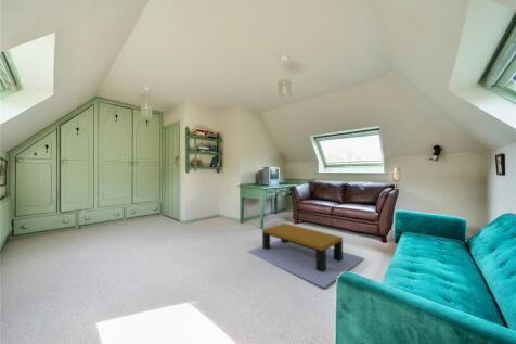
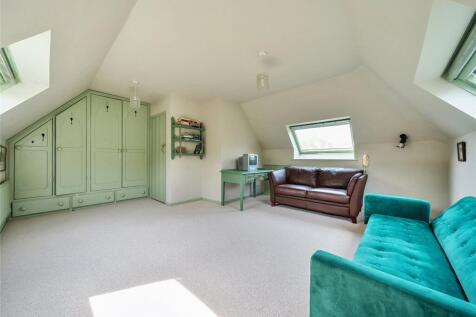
- coffee table (299, 243)
